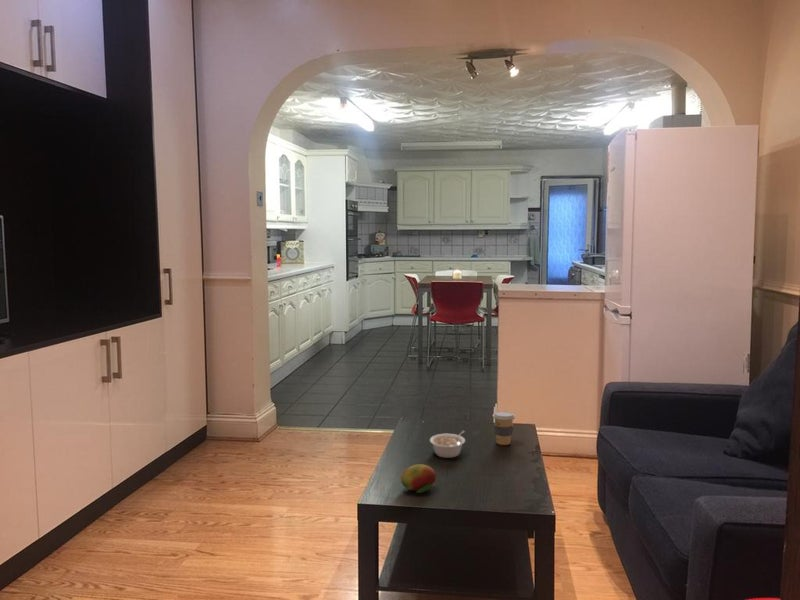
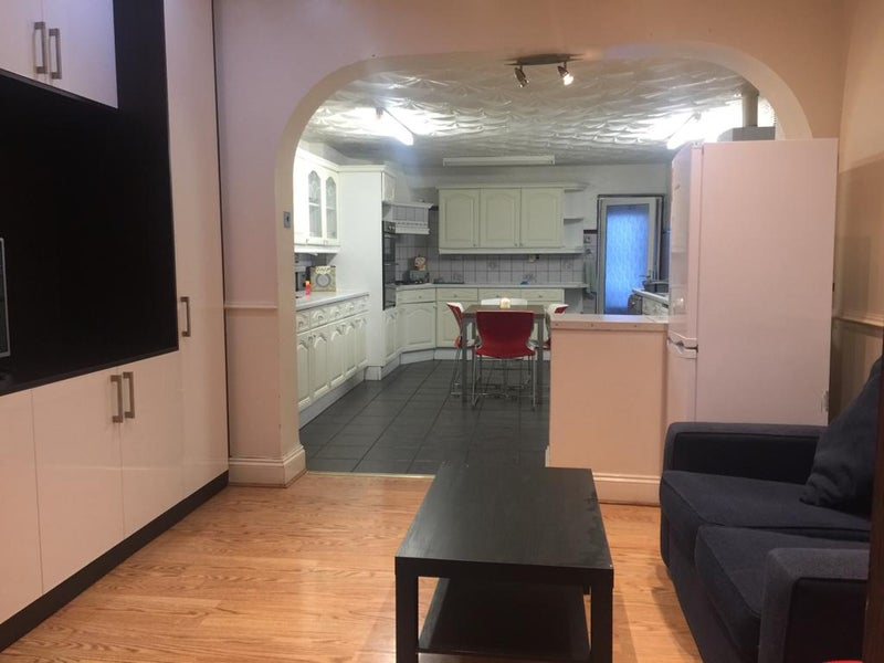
- legume (447, 444)
- fruit (418, 477)
- coffee cup (503, 428)
